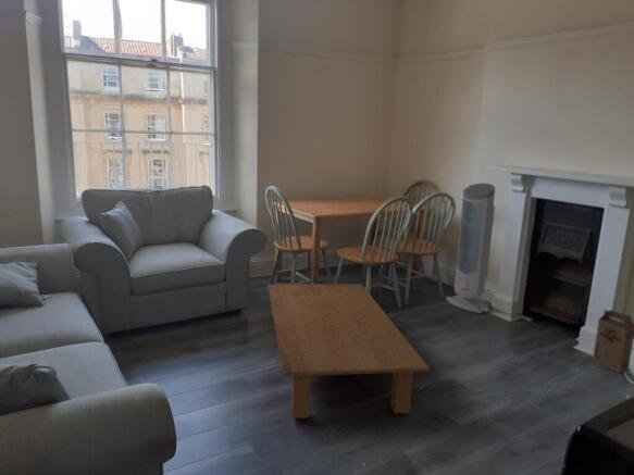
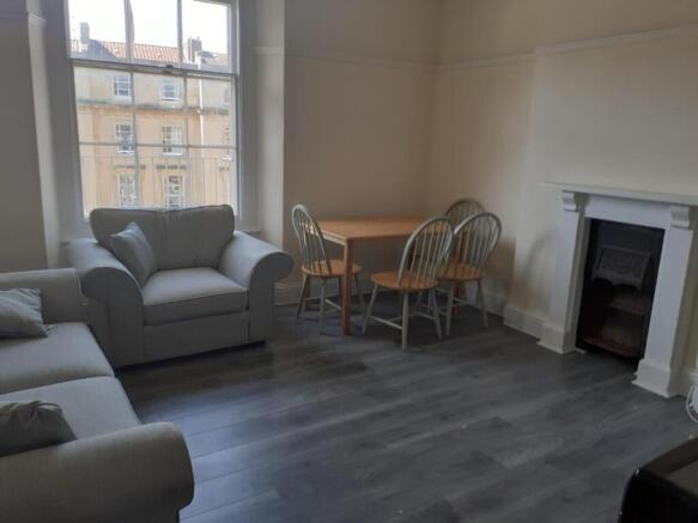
- air purifier (473, 245)
- cardboard box (613, 339)
- coffee table (331, 338)
